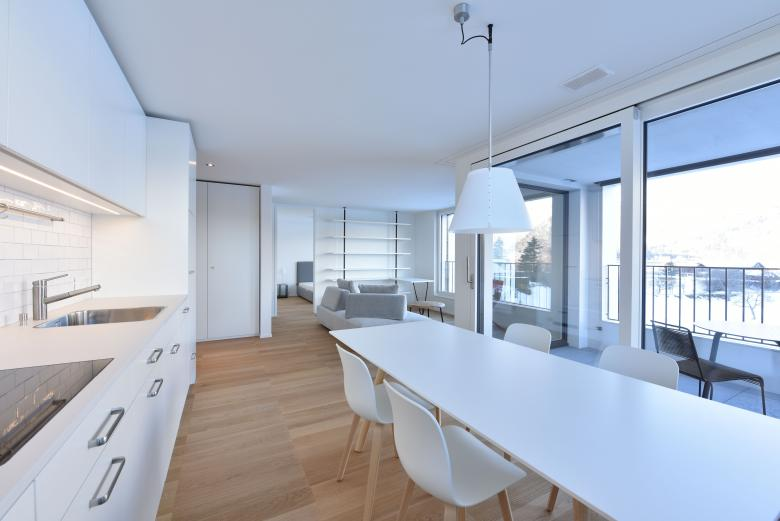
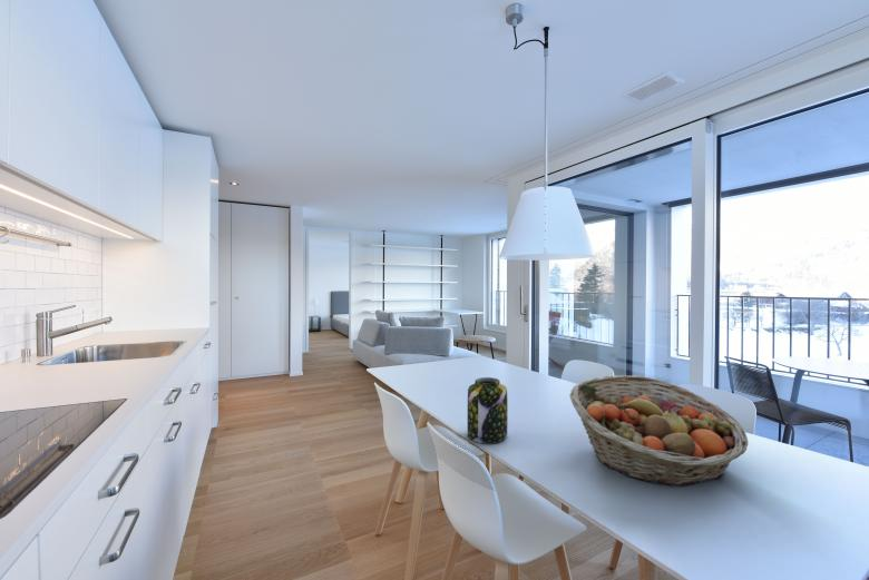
+ jar (487, 407)
+ fruit basket (652, 423)
